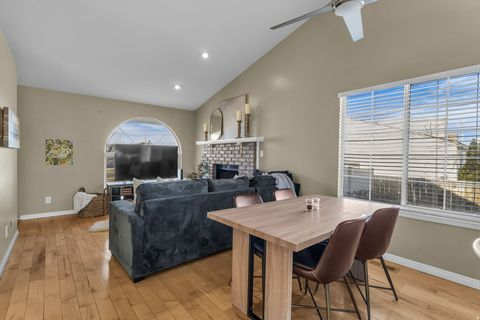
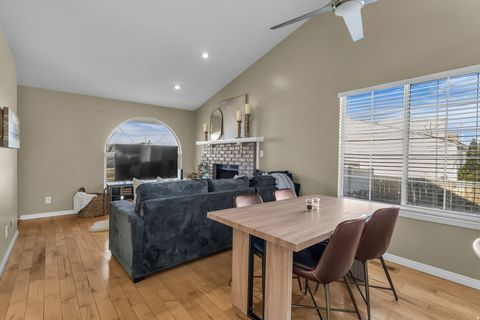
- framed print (59, 152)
